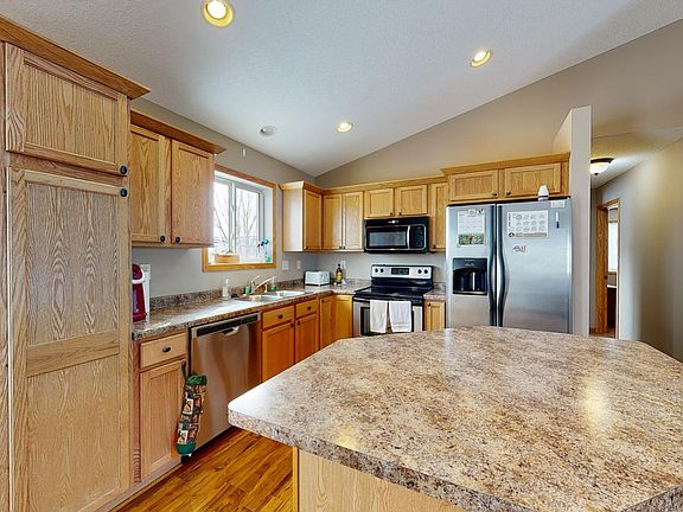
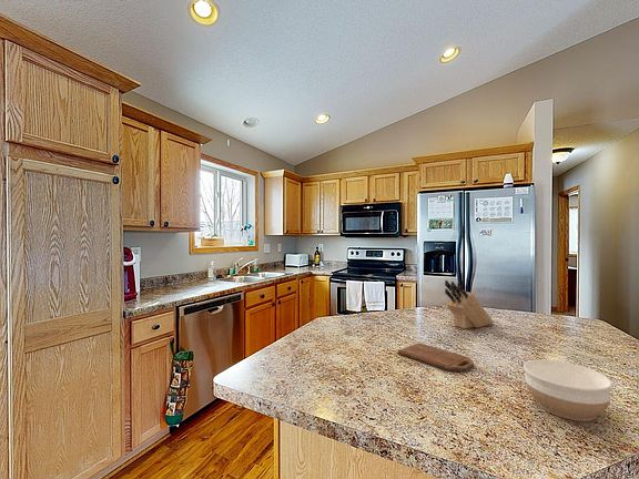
+ knife block (467, 302)
+ bowl (565, 389)
+ cutting board (436, 356)
